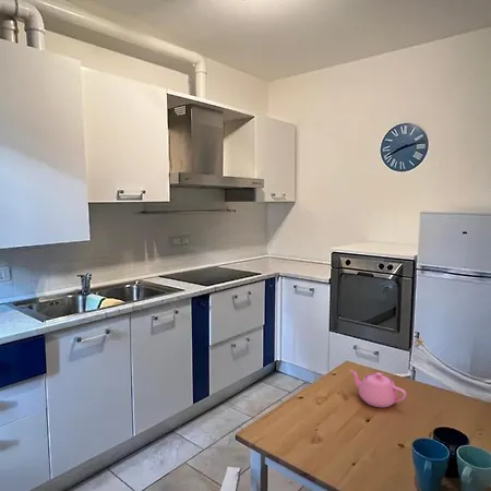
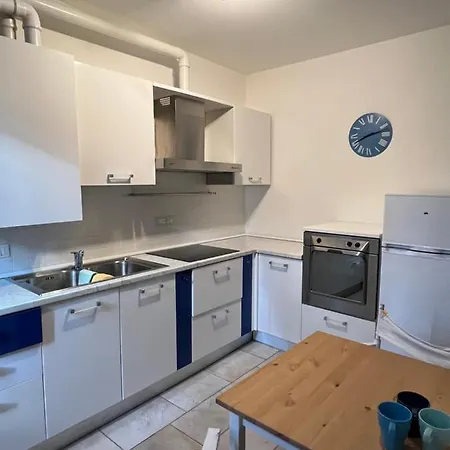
- teapot (375, 386)
